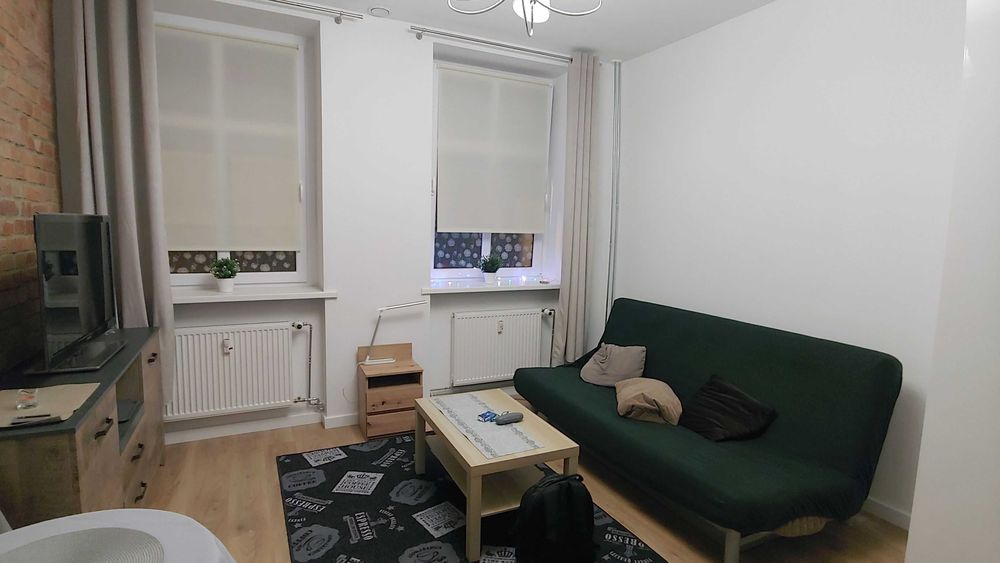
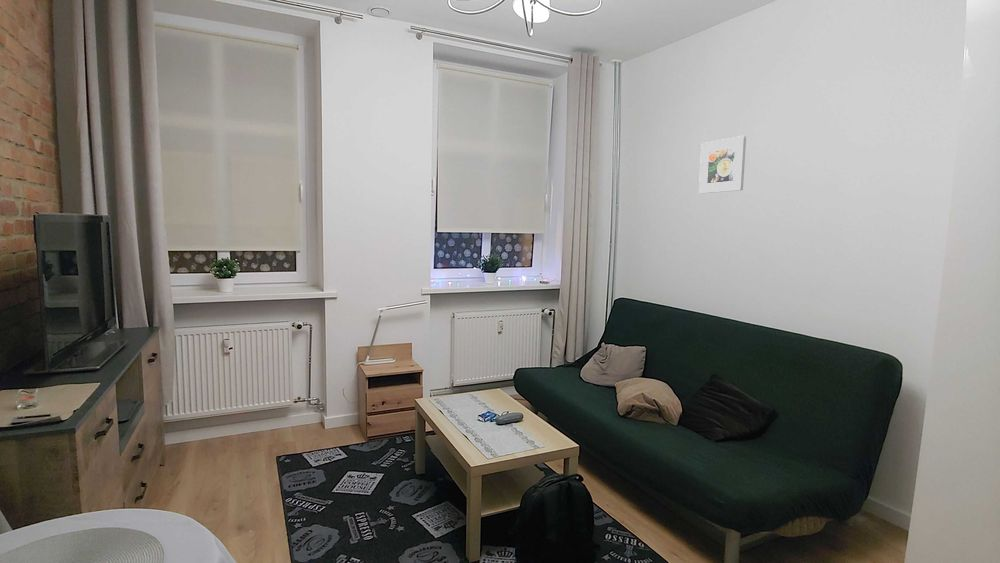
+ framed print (721, 166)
